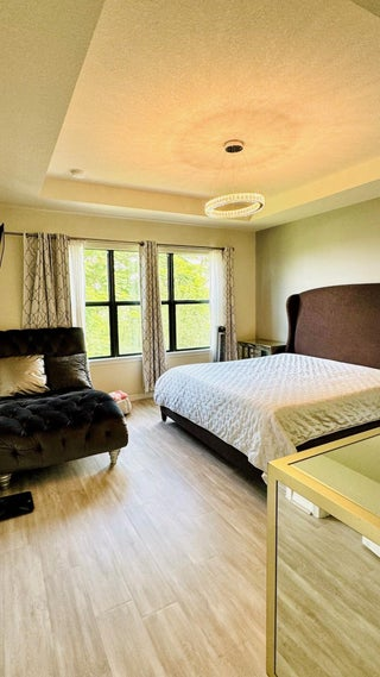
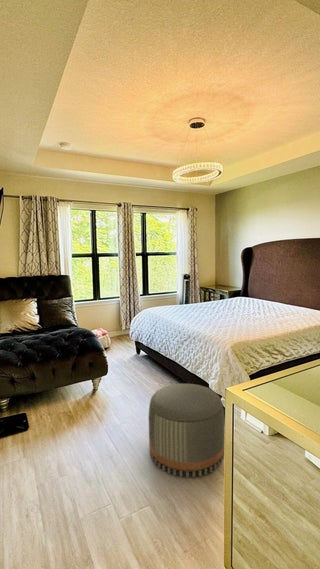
+ pouf (186, 421)
